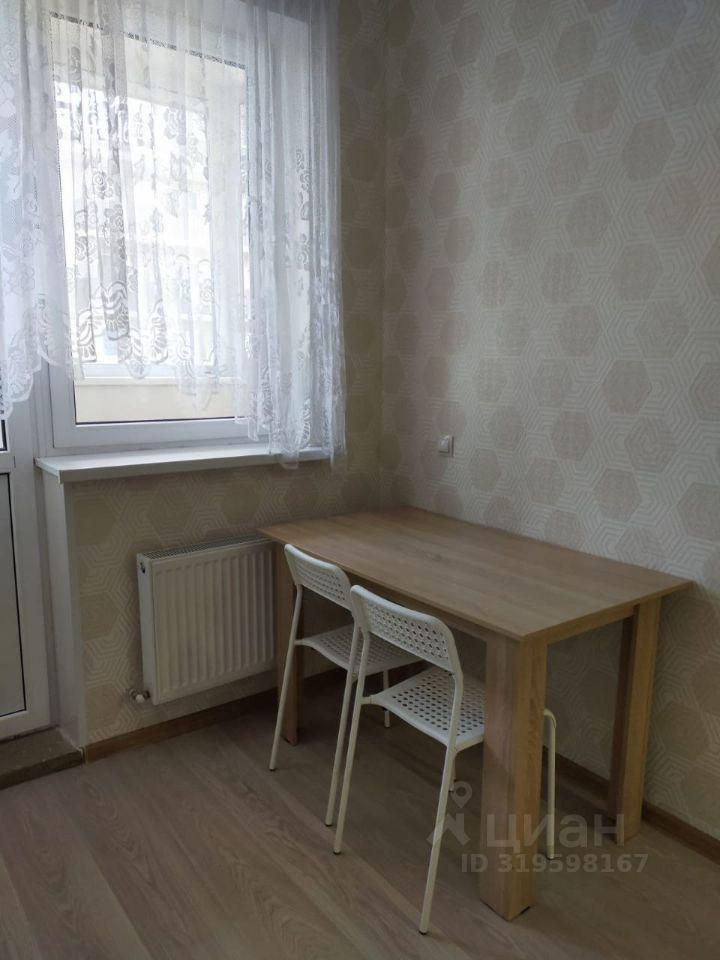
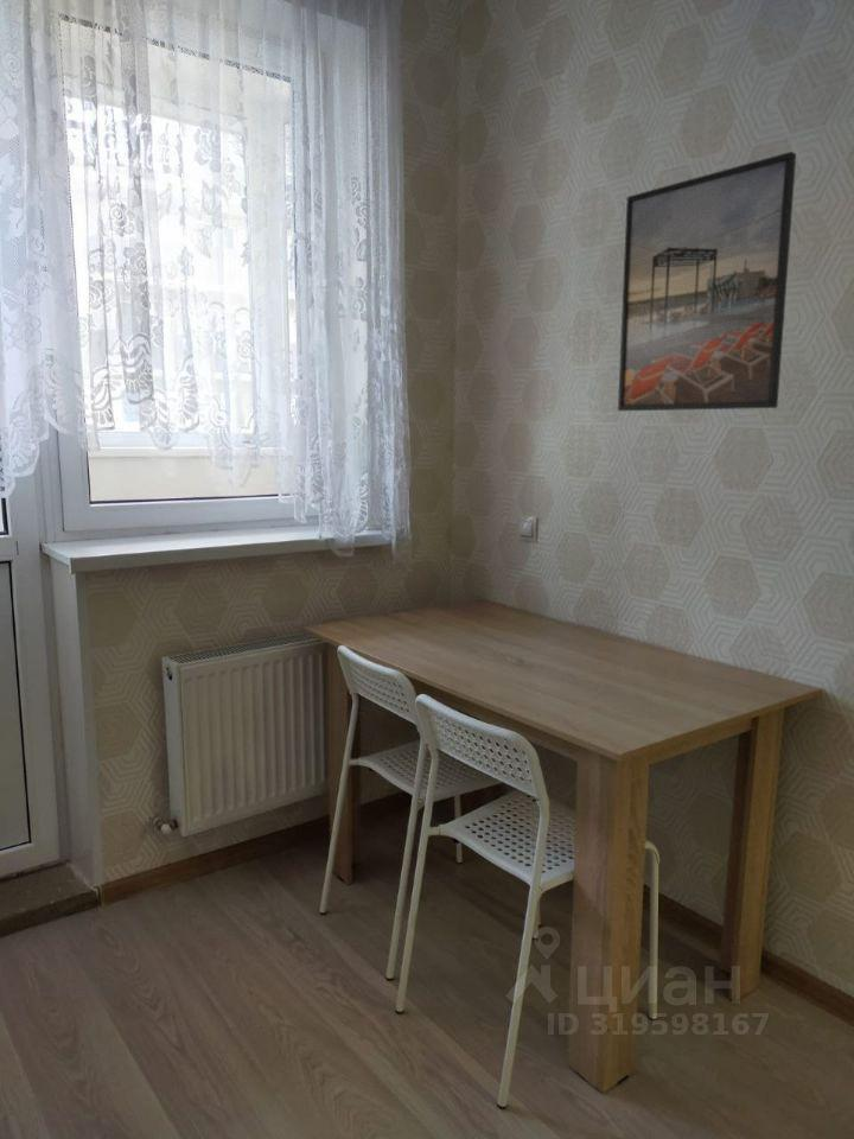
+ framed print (697, 295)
